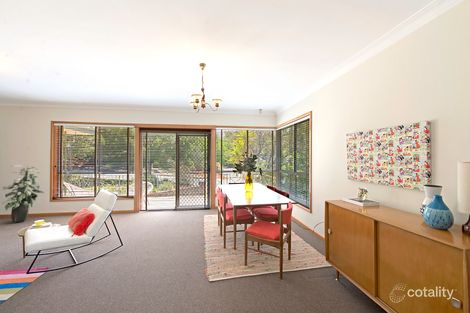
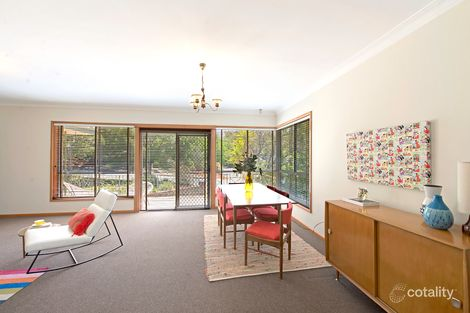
- indoor plant (21, 193)
